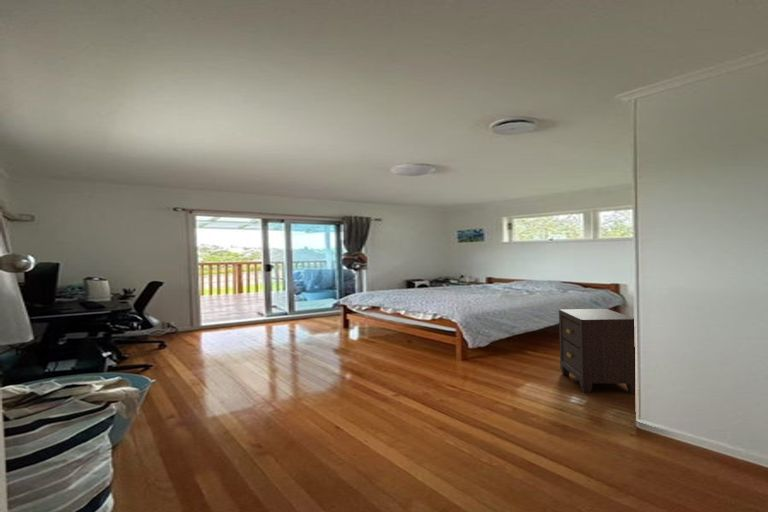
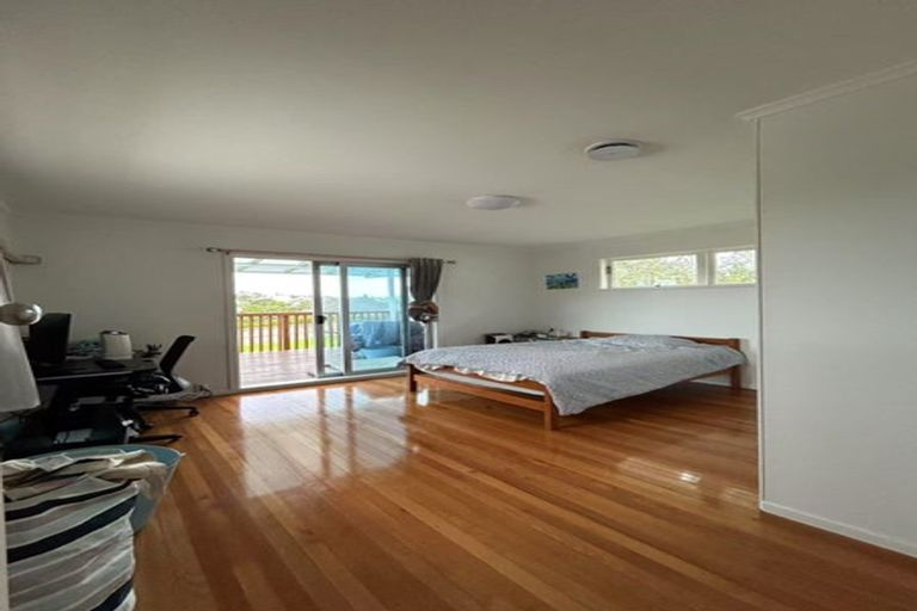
- nightstand (594, 348)
